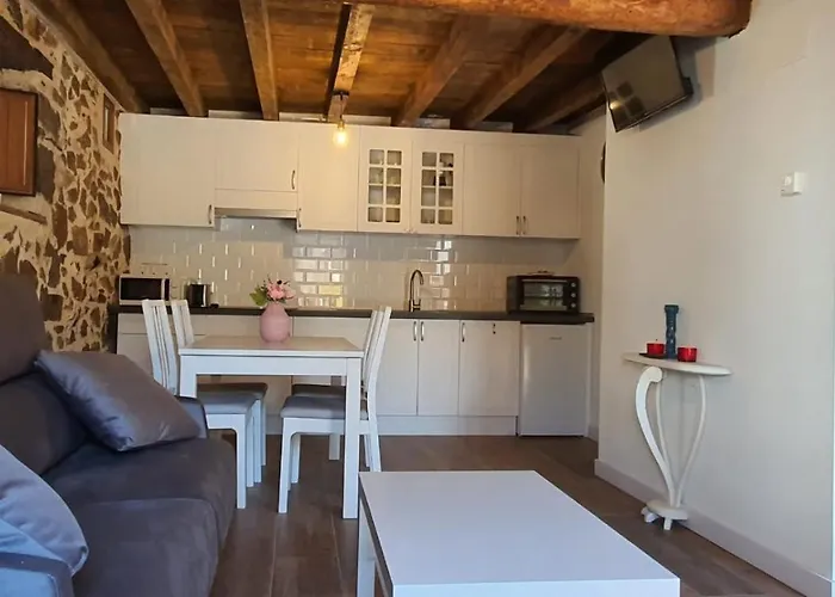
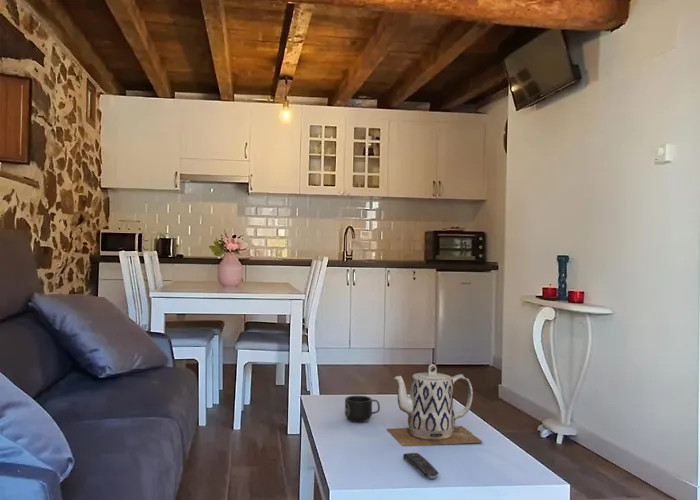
+ teapot (434, 400)
+ remote control (421, 464)
+ mug (362, 409)
